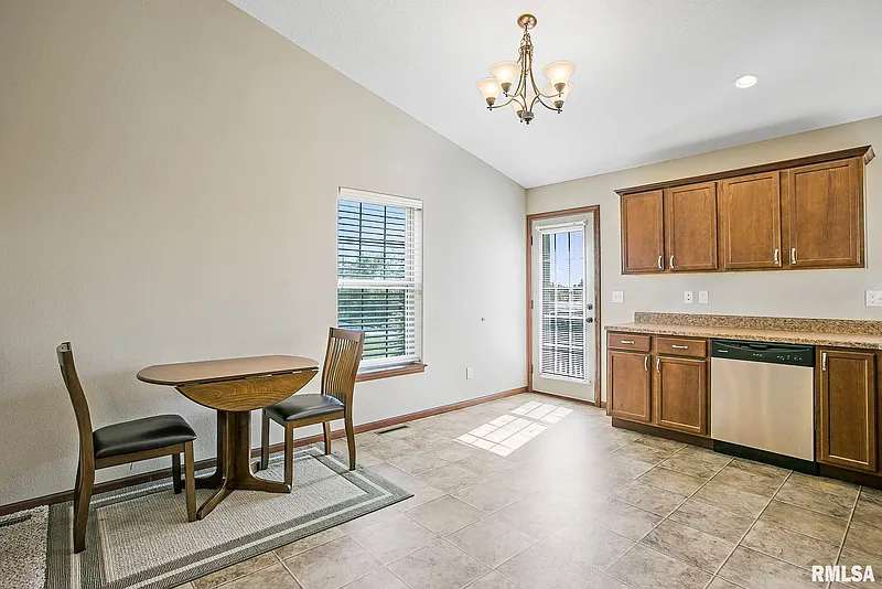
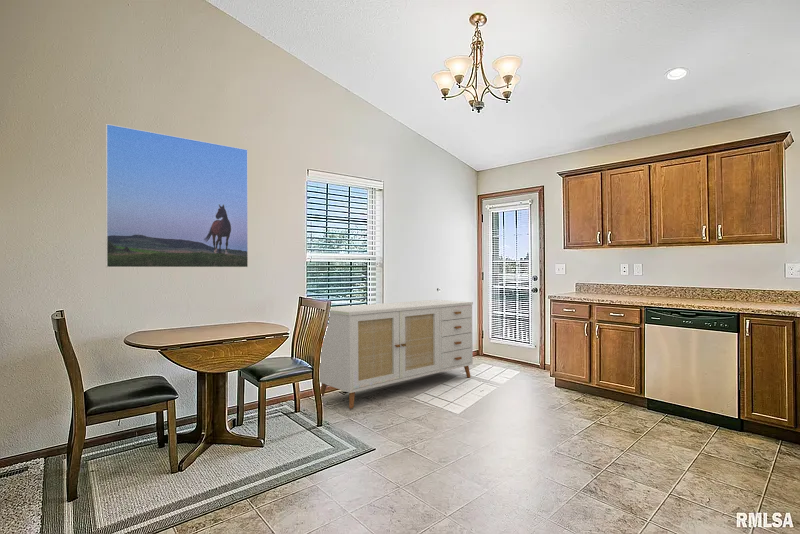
+ sideboard (401, 345)
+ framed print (183, 202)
